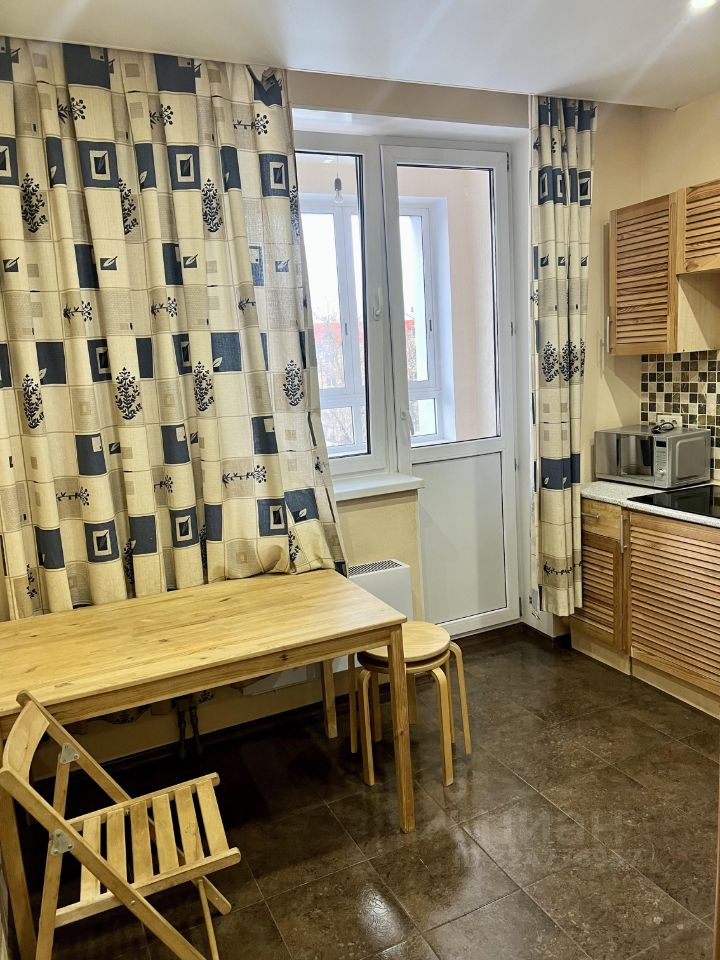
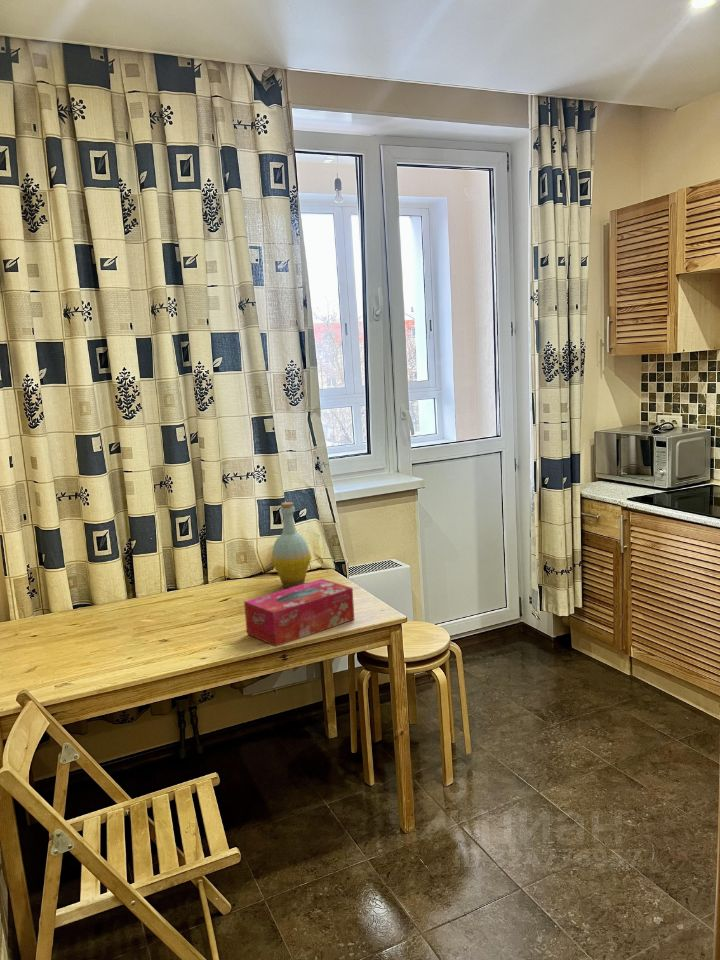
+ tissue box (300, 610)
+ bottle (290, 544)
